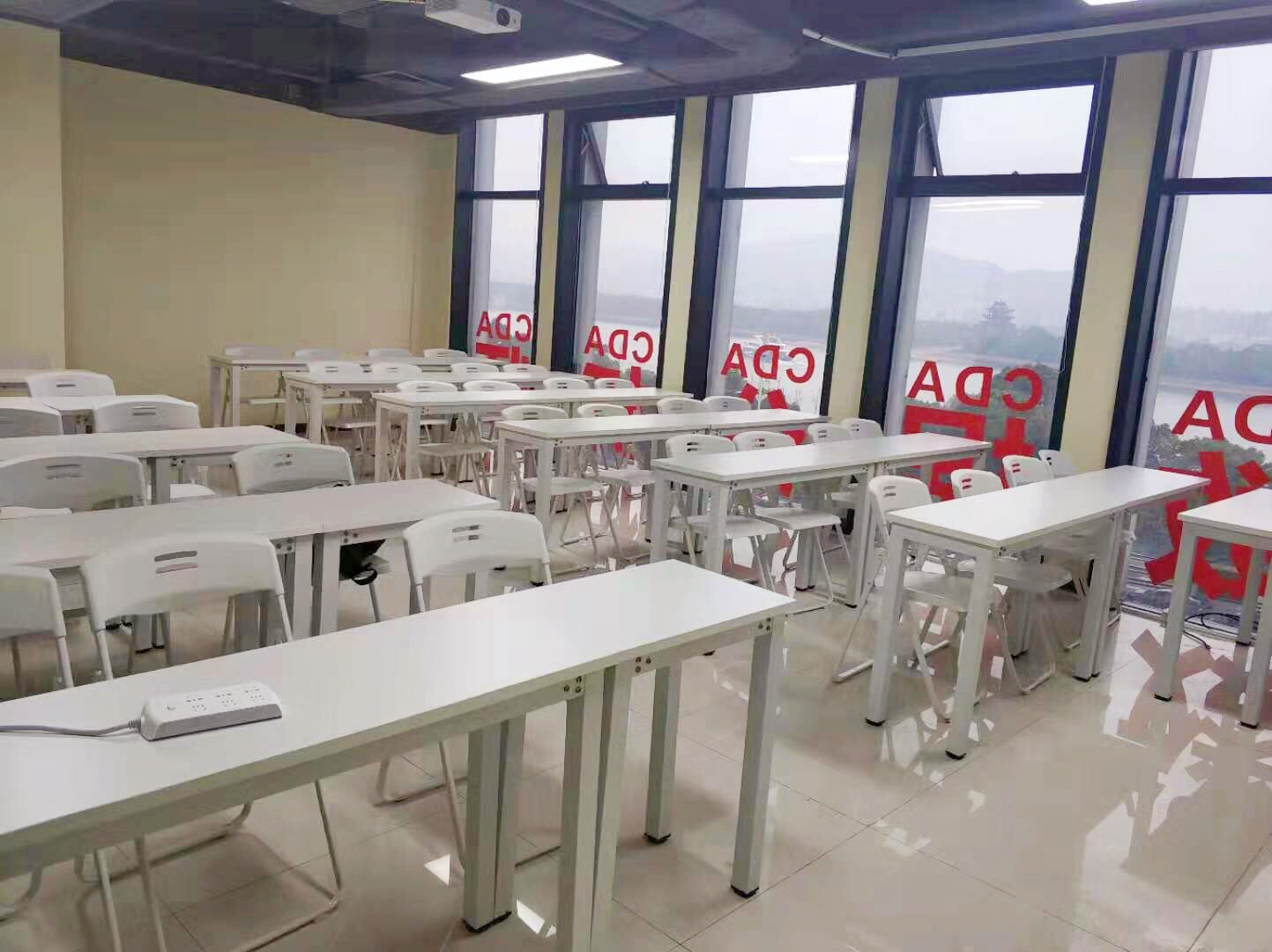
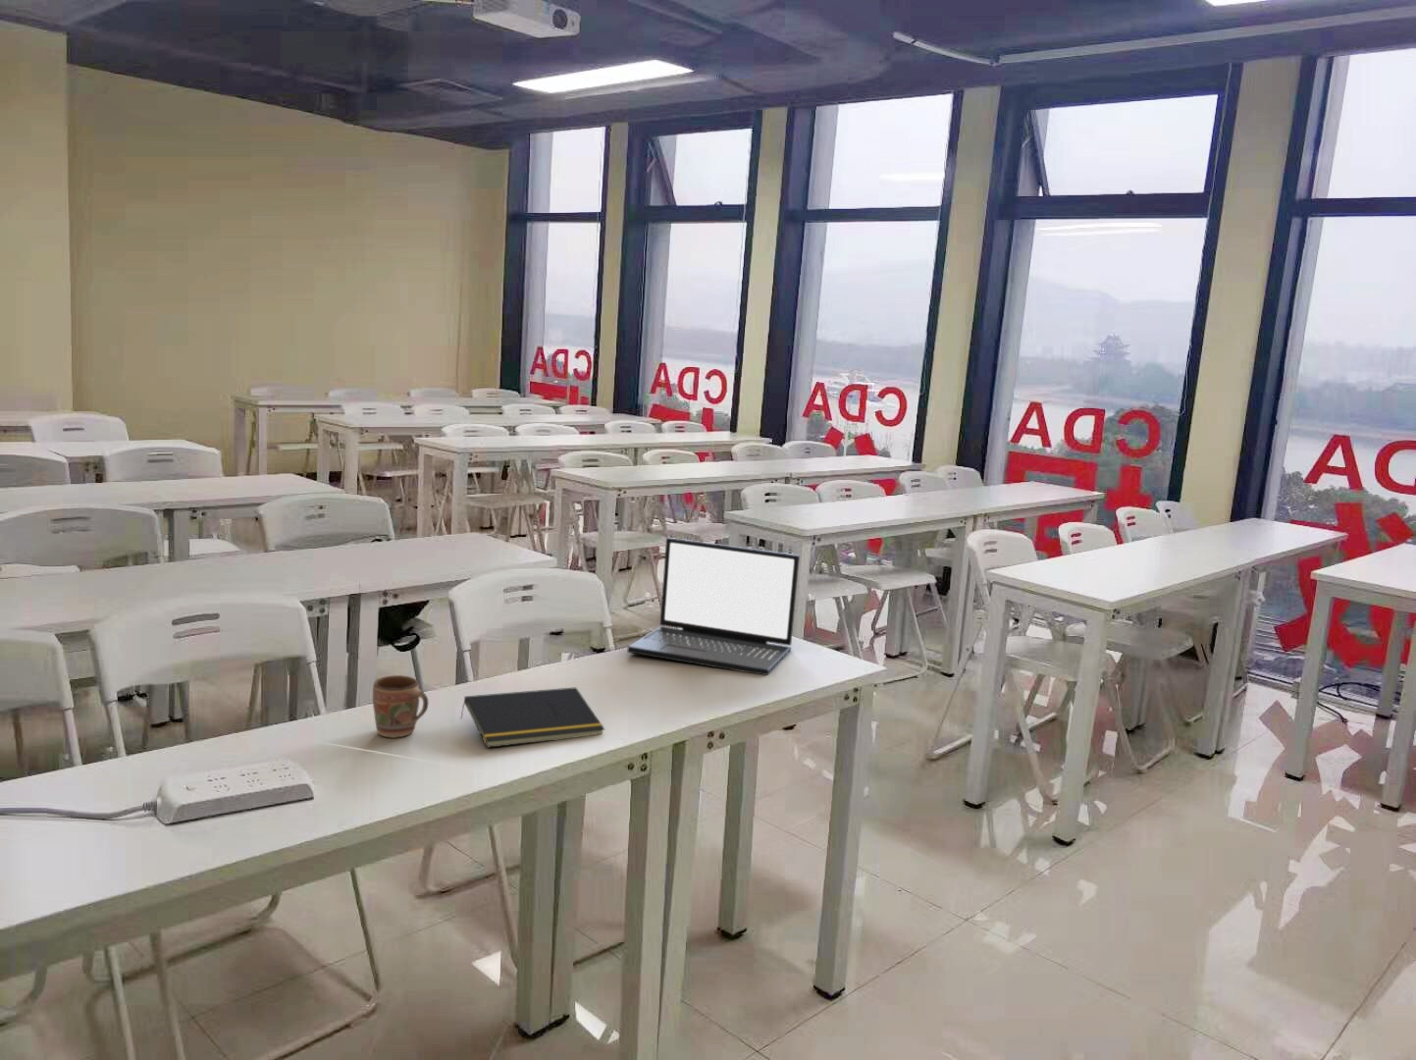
+ mug (397, 708)
+ laptop (715, 602)
+ notepad (534, 716)
